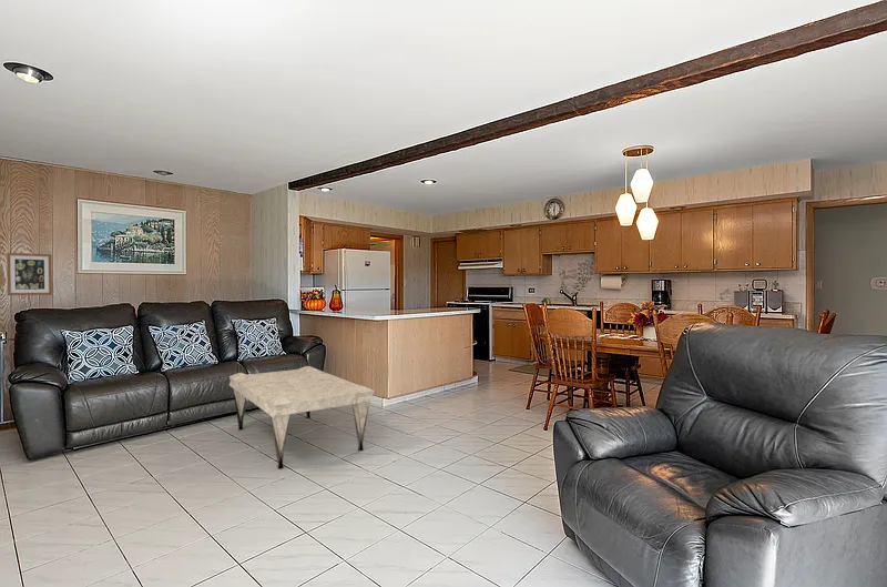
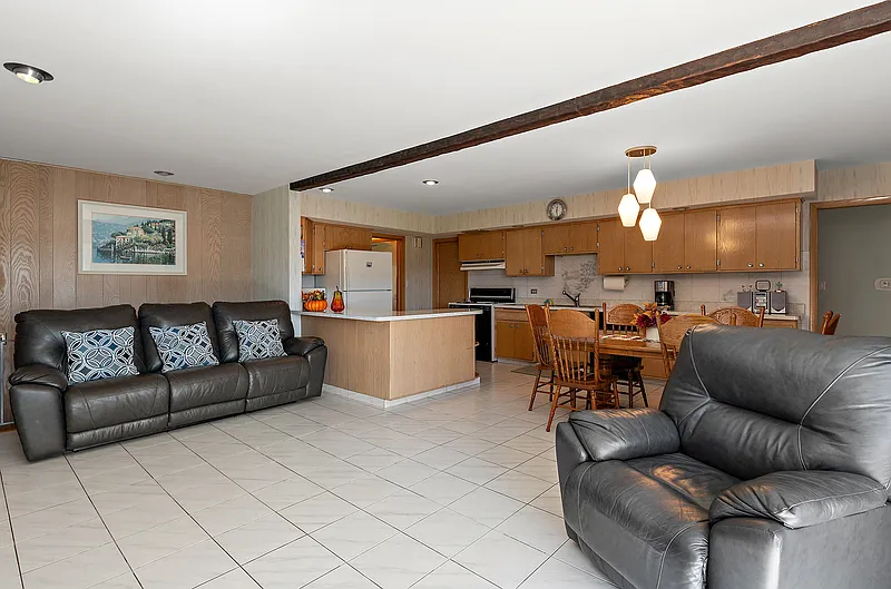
- coffee table (296, 408)
- wall art (30, 274)
